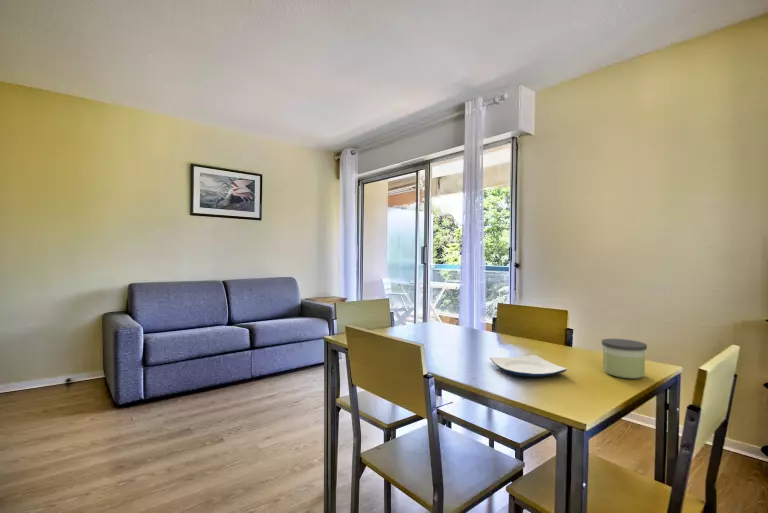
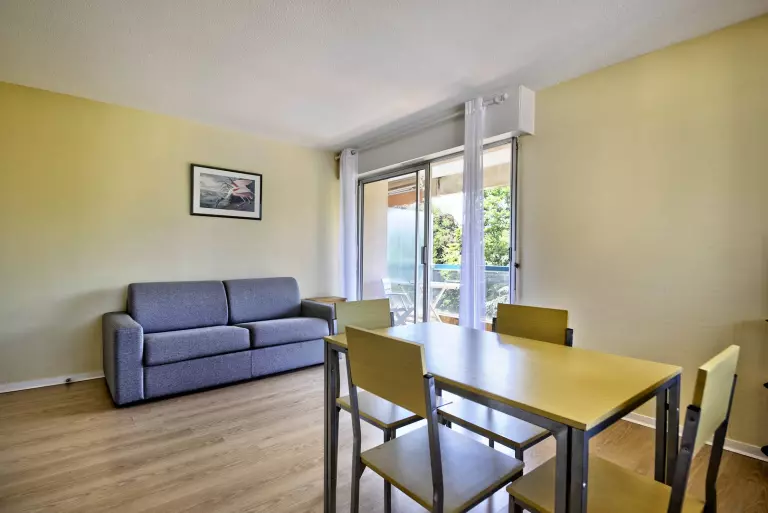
- candle (623, 358)
- plate (526, 366)
